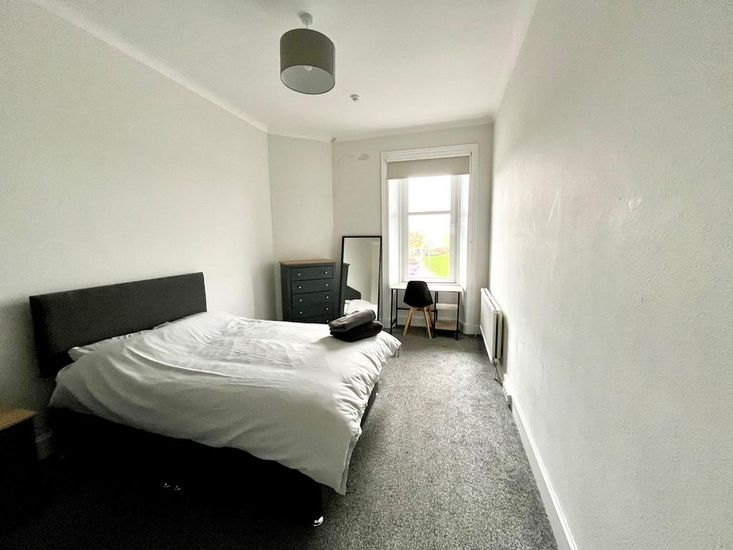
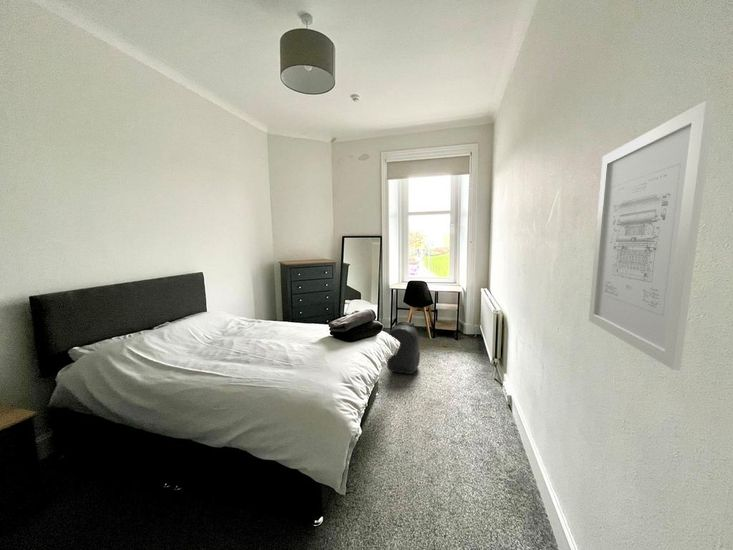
+ backpack (403, 345)
+ wall art (633, 241)
